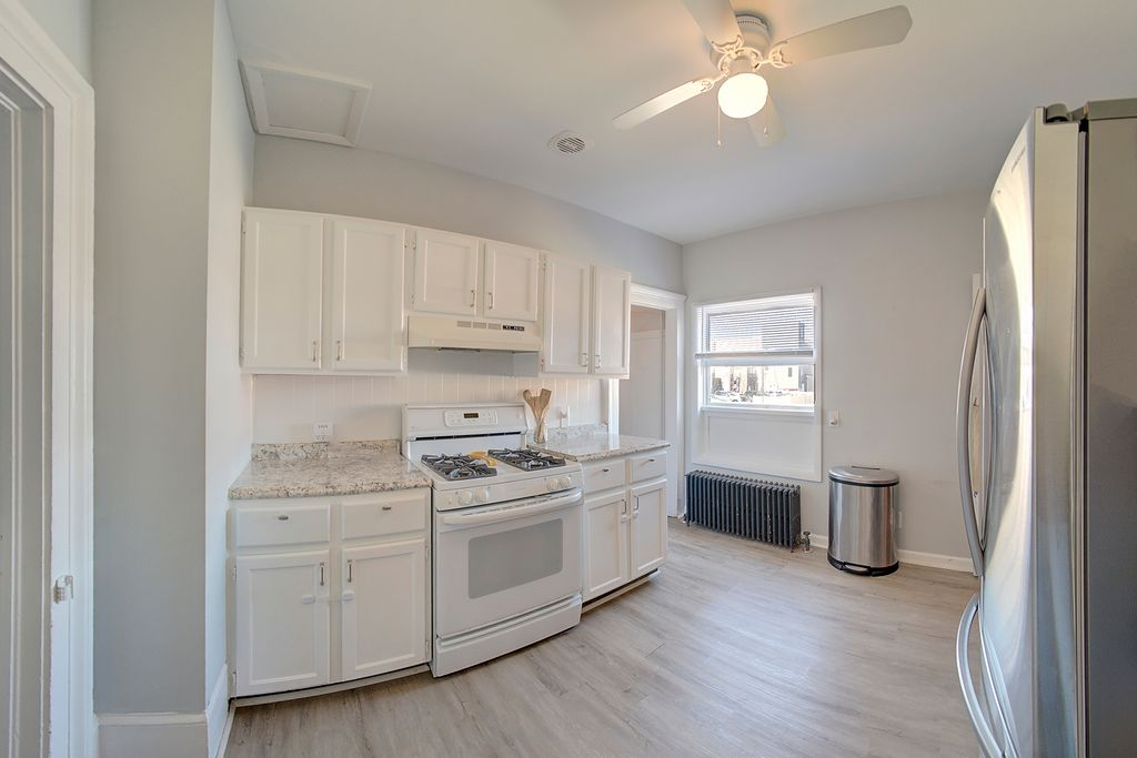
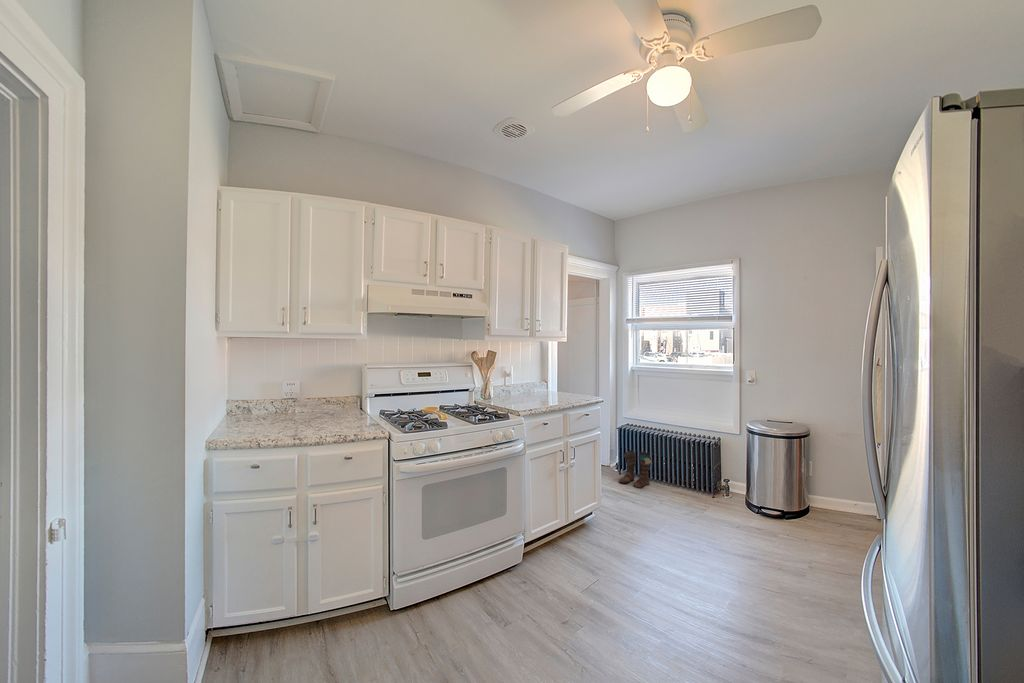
+ boots (640, 467)
